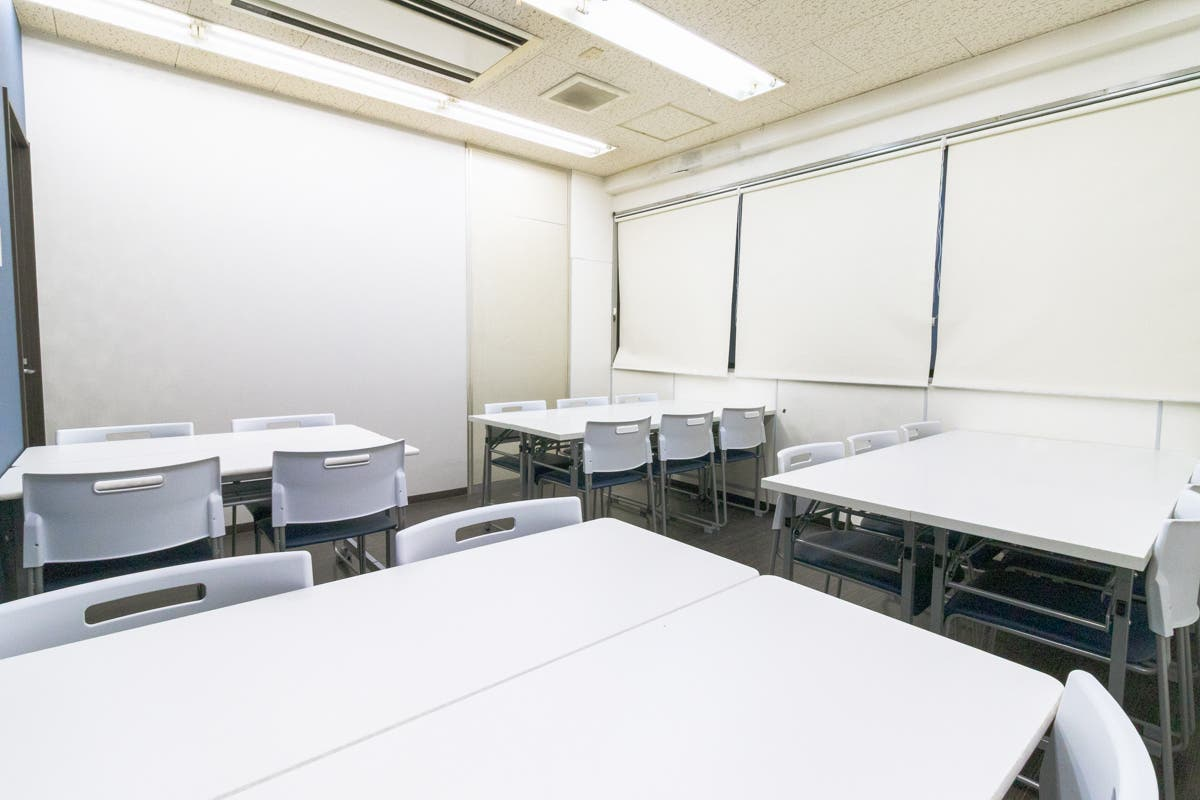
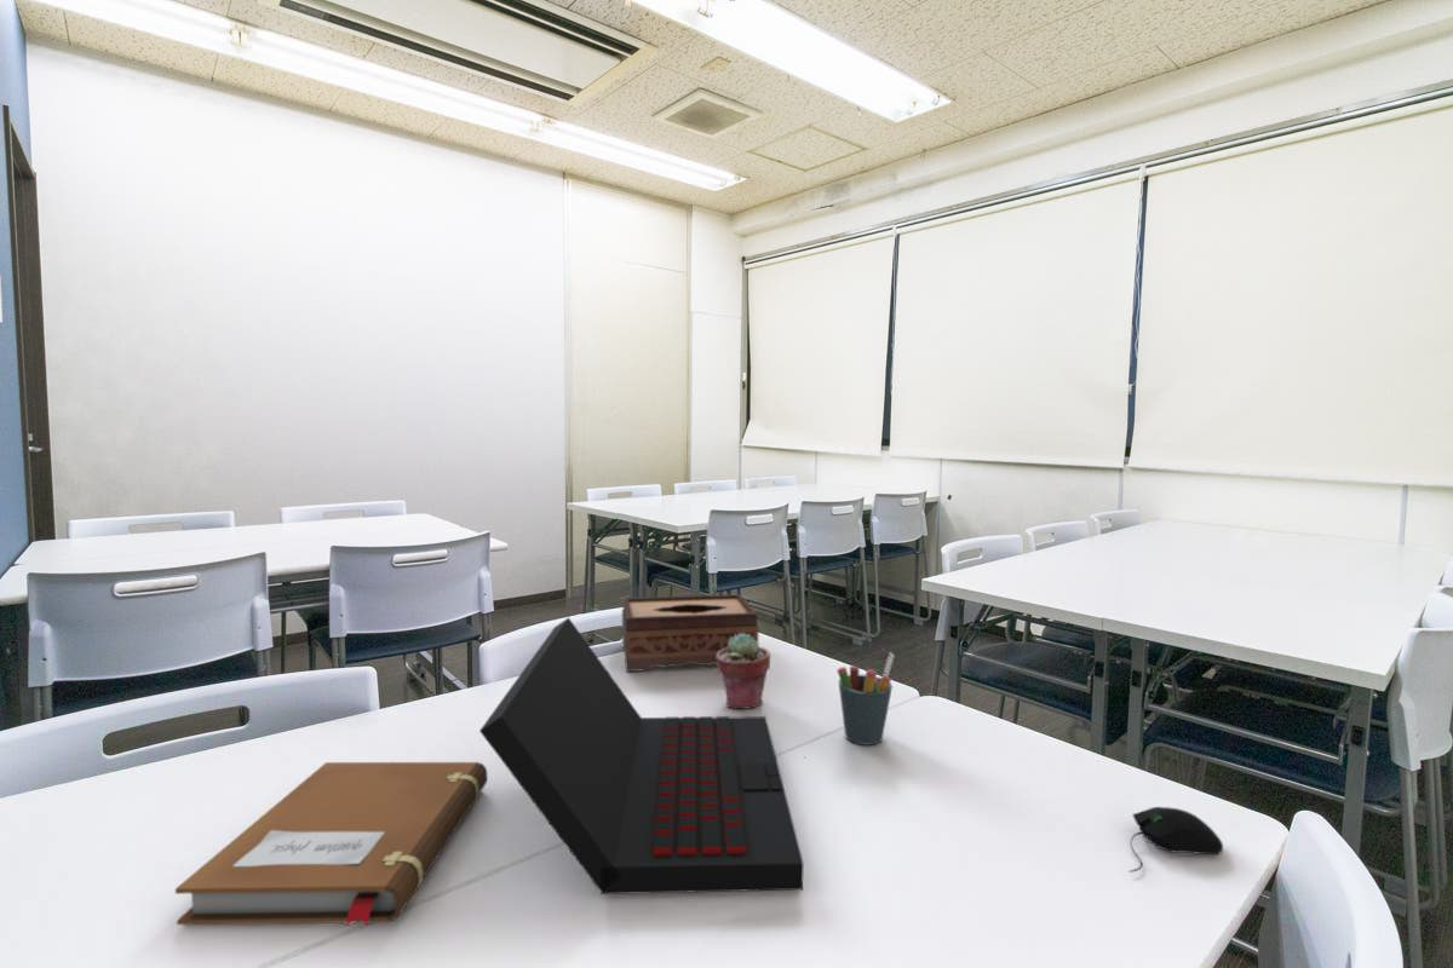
+ notebook (355, 832)
+ potted succulent (742, 667)
+ tissue box (687, 629)
+ computer mouse (1165, 832)
+ laptop (654, 727)
+ pen holder (865, 696)
